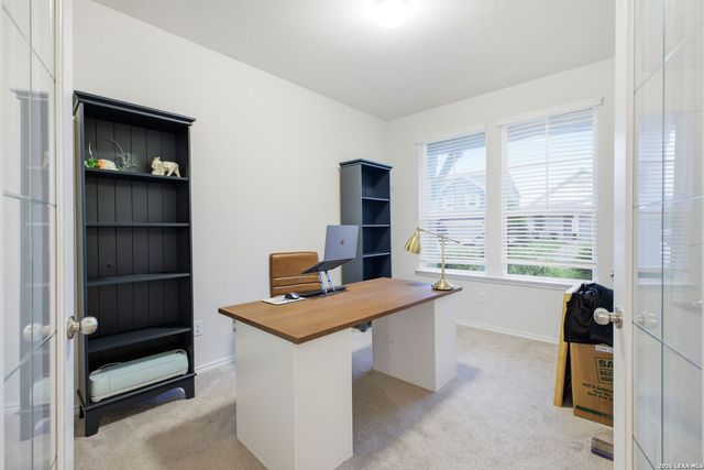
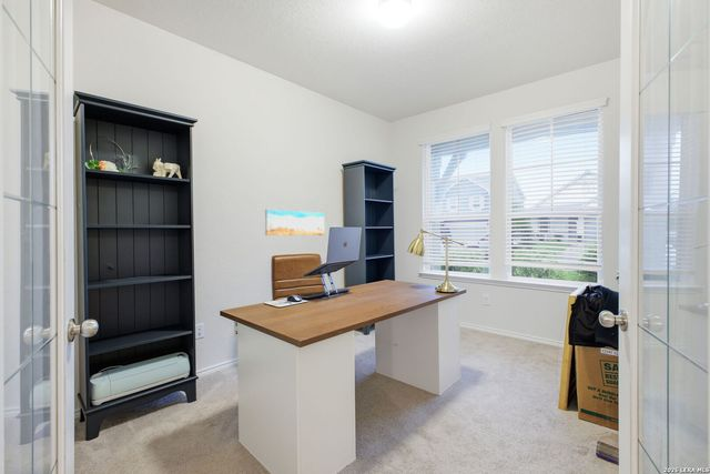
+ wall art (296, 223)
